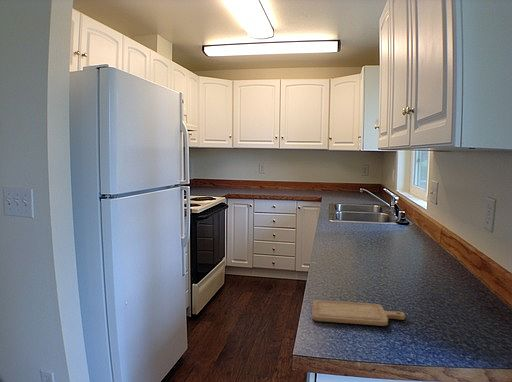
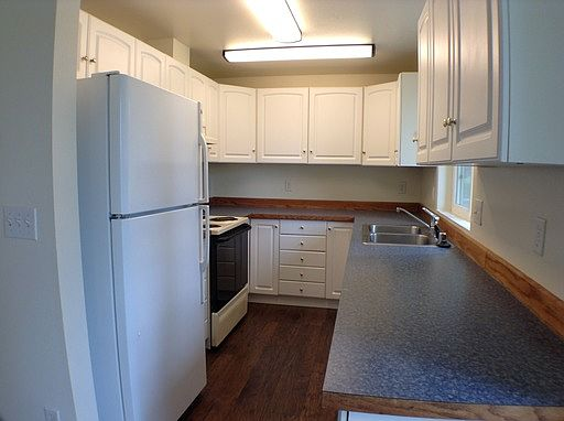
- chopping board (357, 312)
